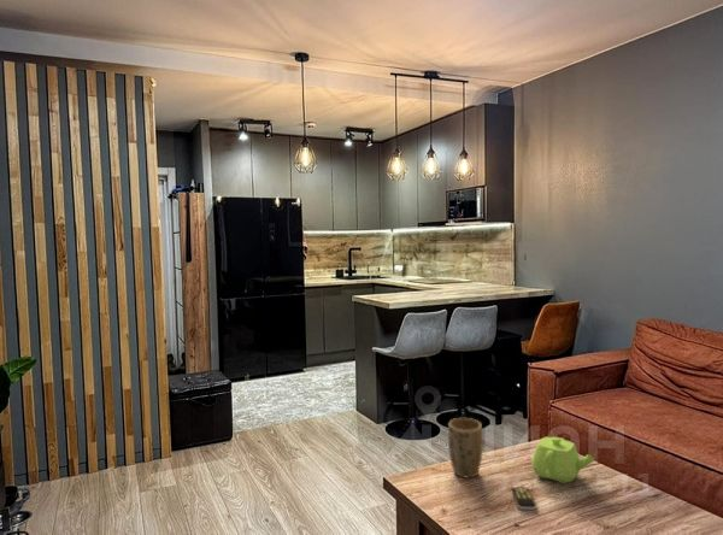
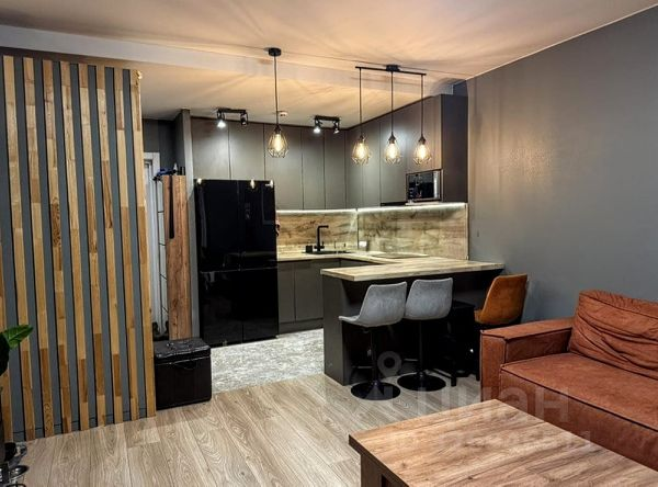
- teapot (563, 458)
- plant pot (465, 447)
- remote control (523, 498)
